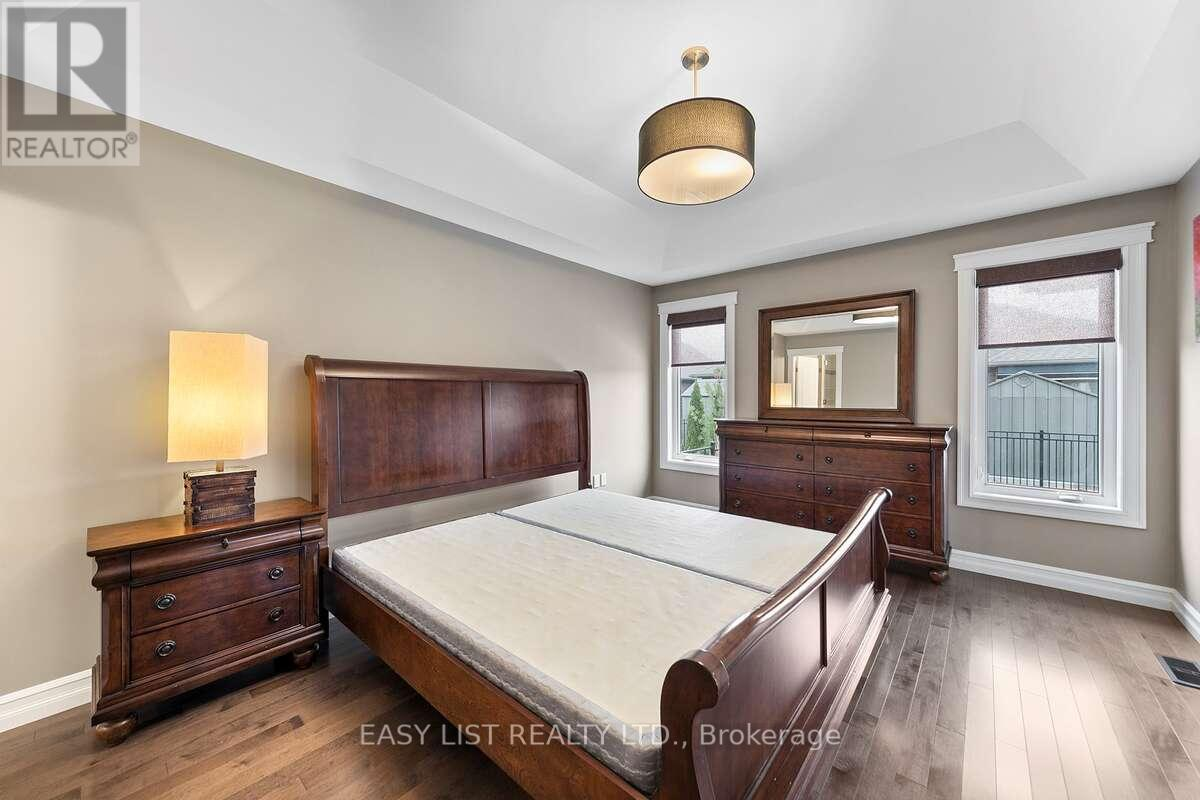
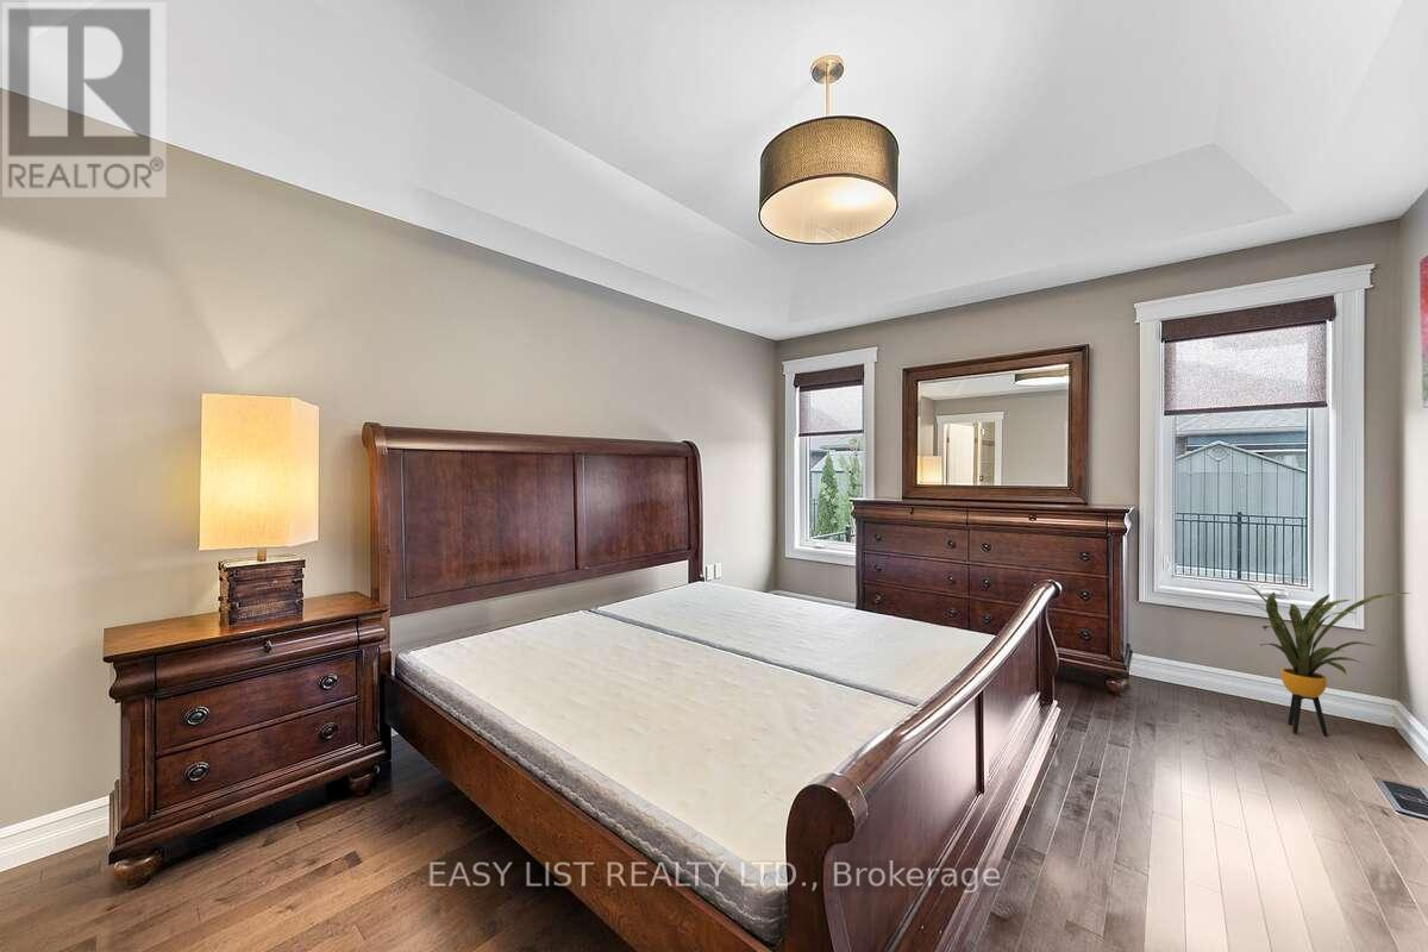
+ house plant (1314, 659)
